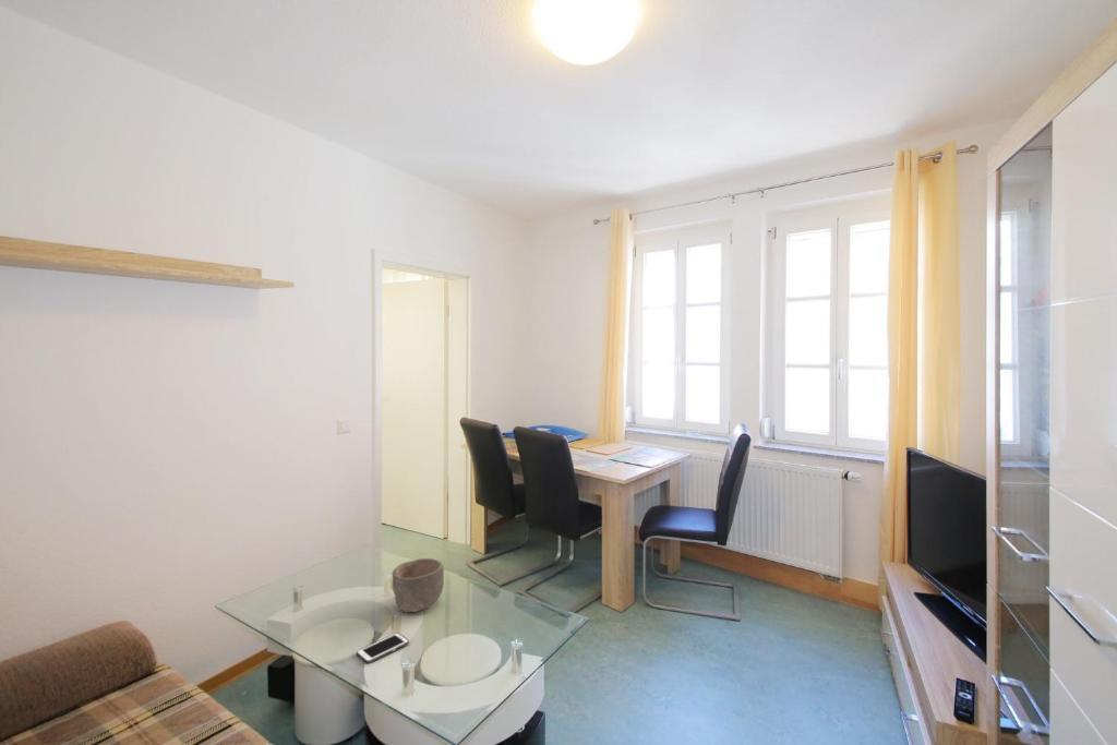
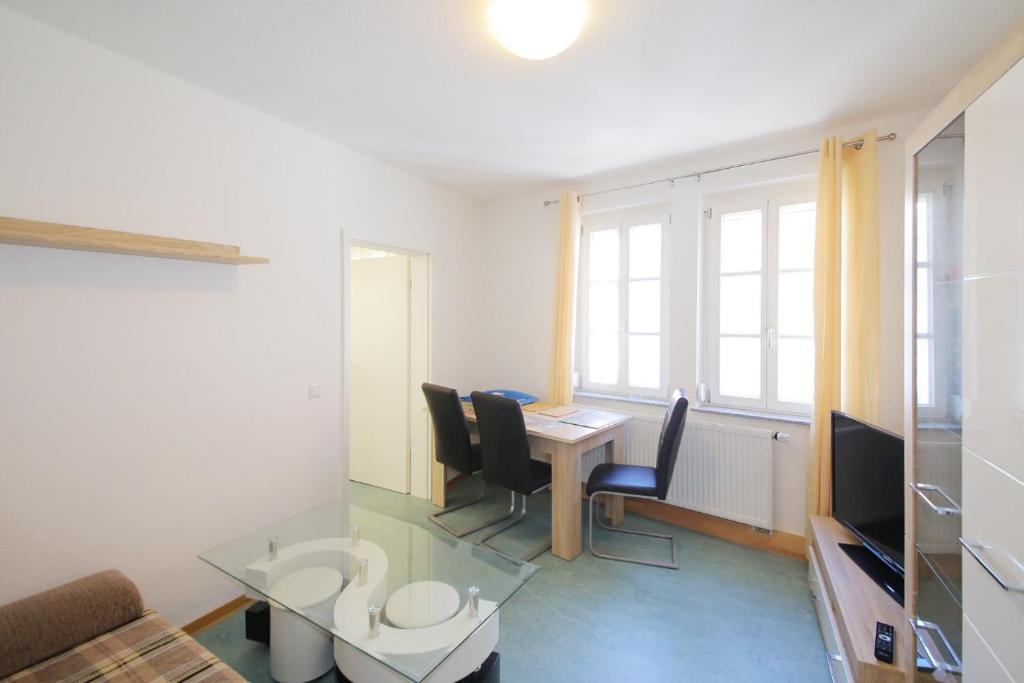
- bowl (418, 586)
- cell phone (383, 647)
